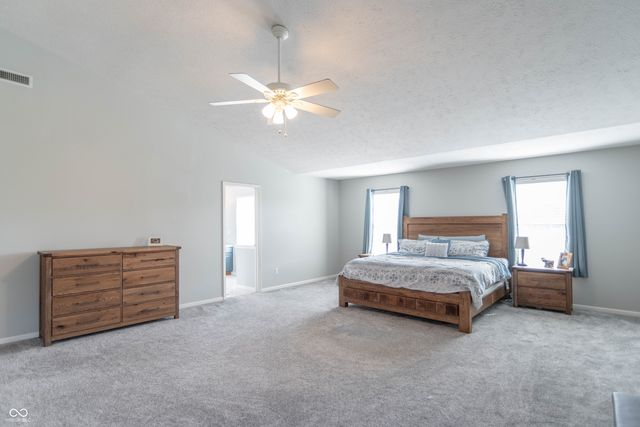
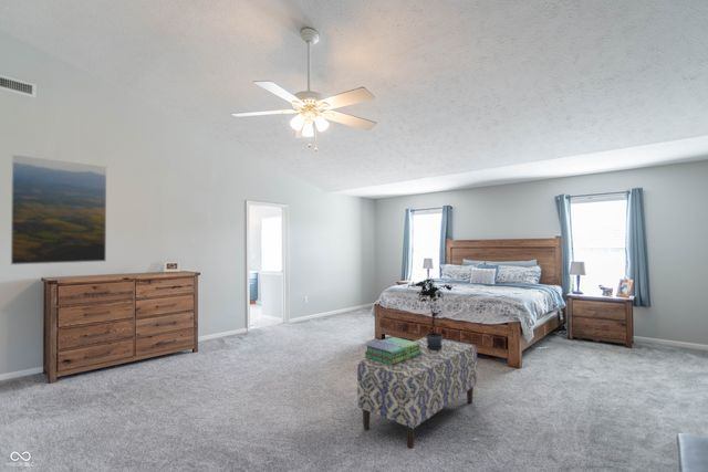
+ potted plant (431, 311)
+ bench (421, 382)
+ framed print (62, 211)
+ stack of books (393, 349)
